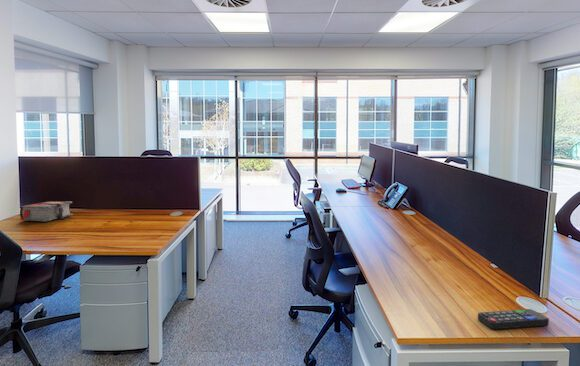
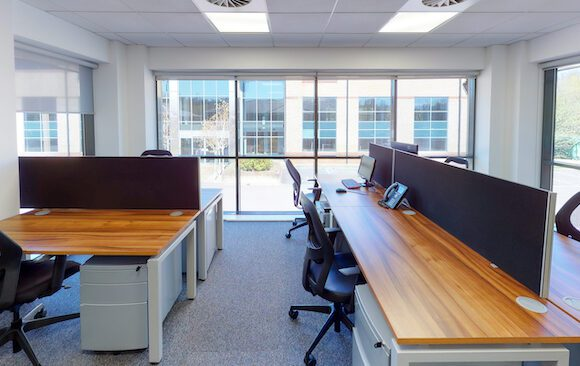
- remote control (512, 318)
- bible (48, 210)
